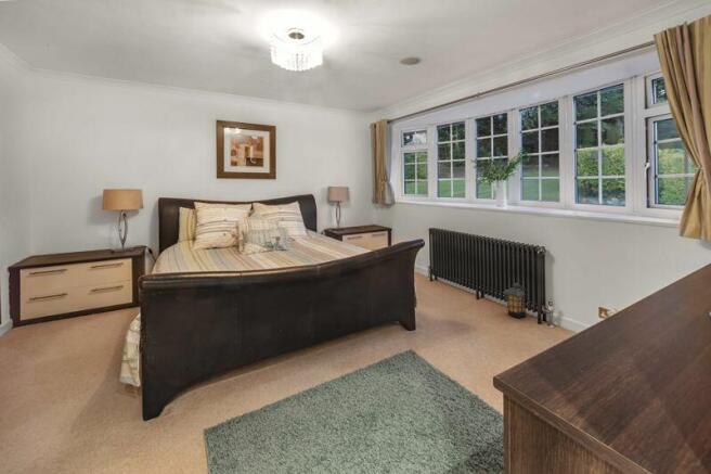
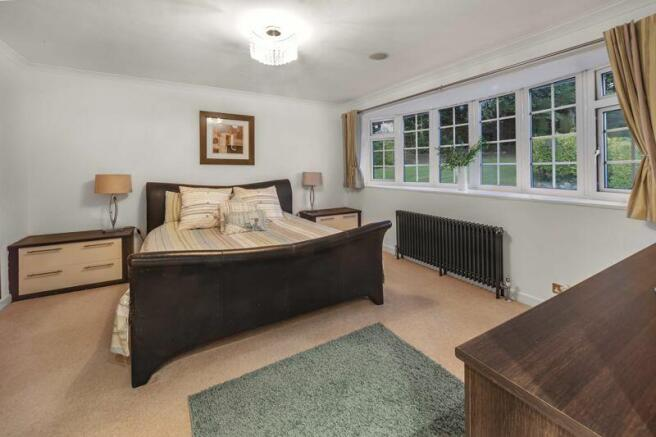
- lantern (517, 298)
